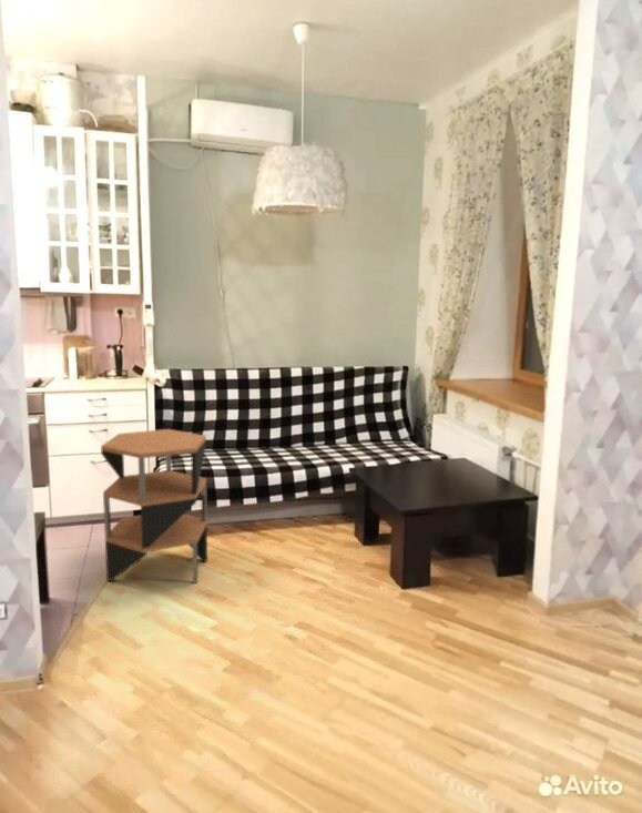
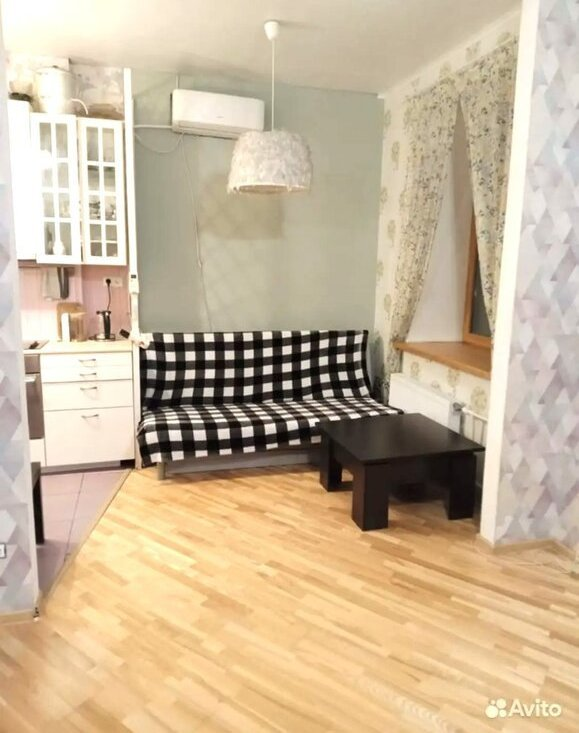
- side table (156, 506)
